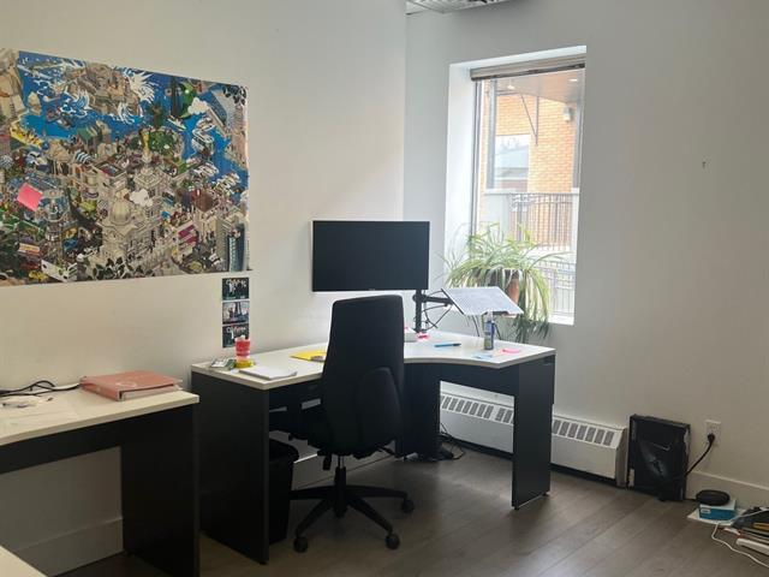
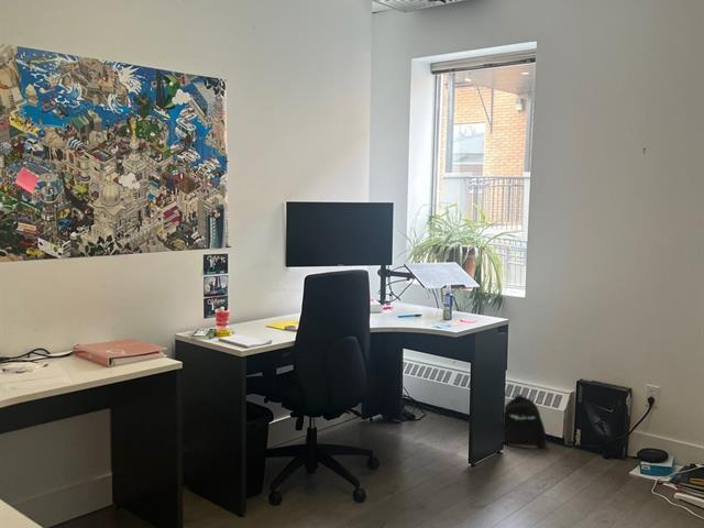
+ backpack (521, 417)
